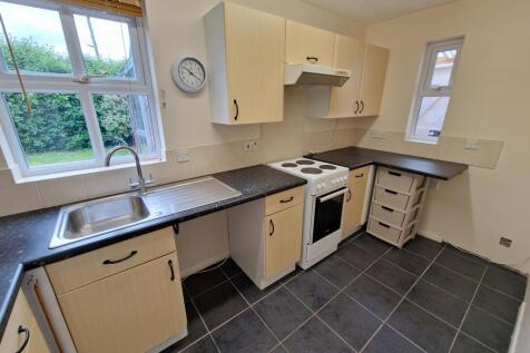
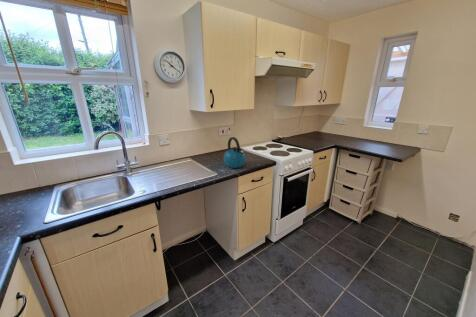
+ kettle (235, 152)
